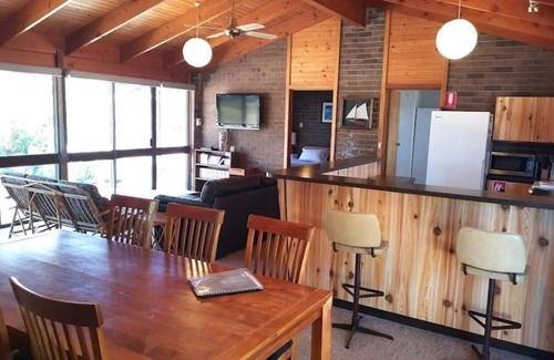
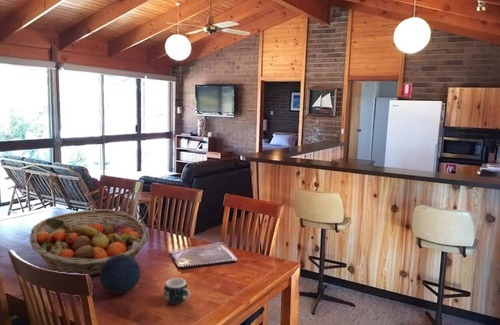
+ decorative orb (120, 273)
+ fruit basket (92, 241)
+ mug (178, 292)
